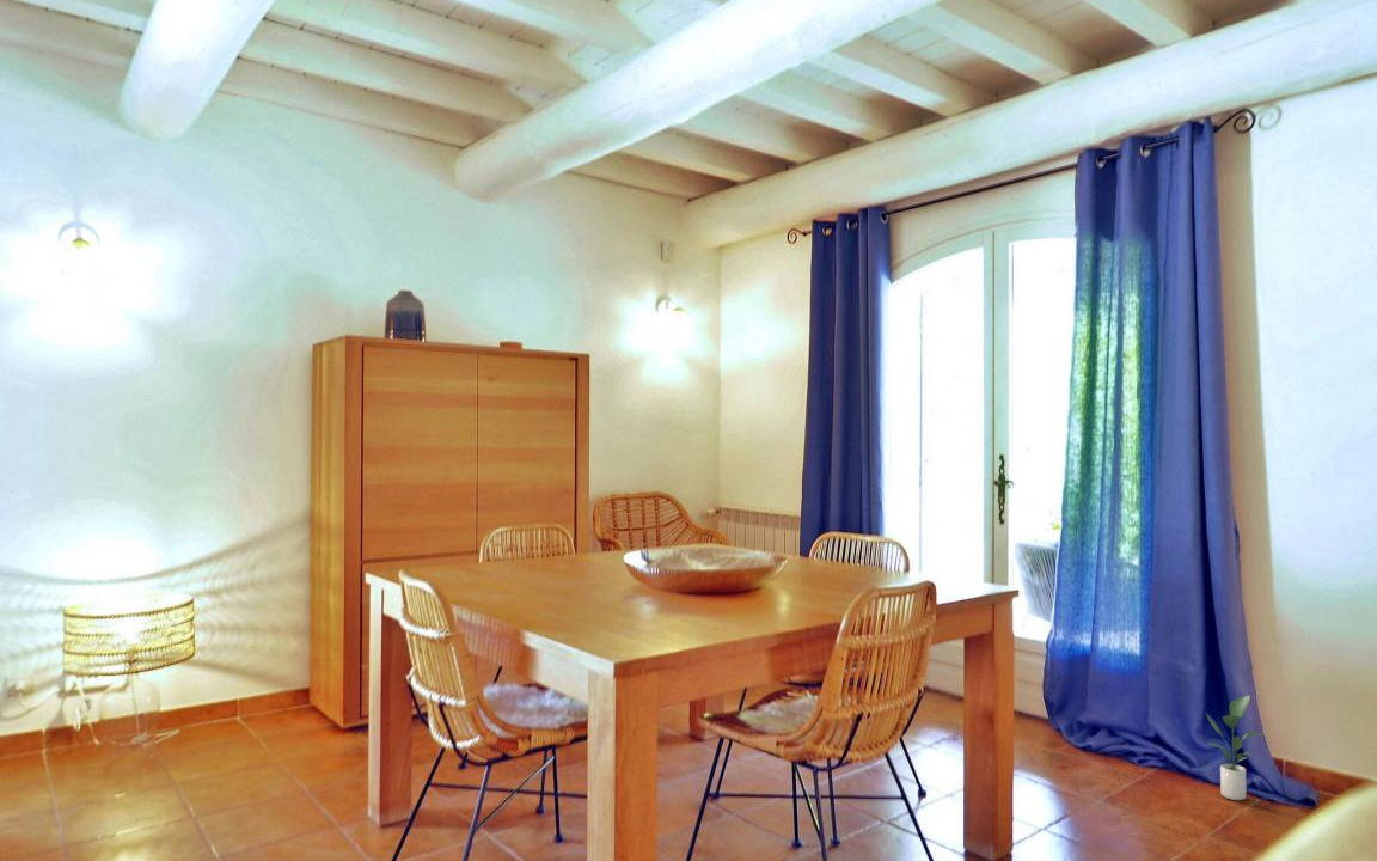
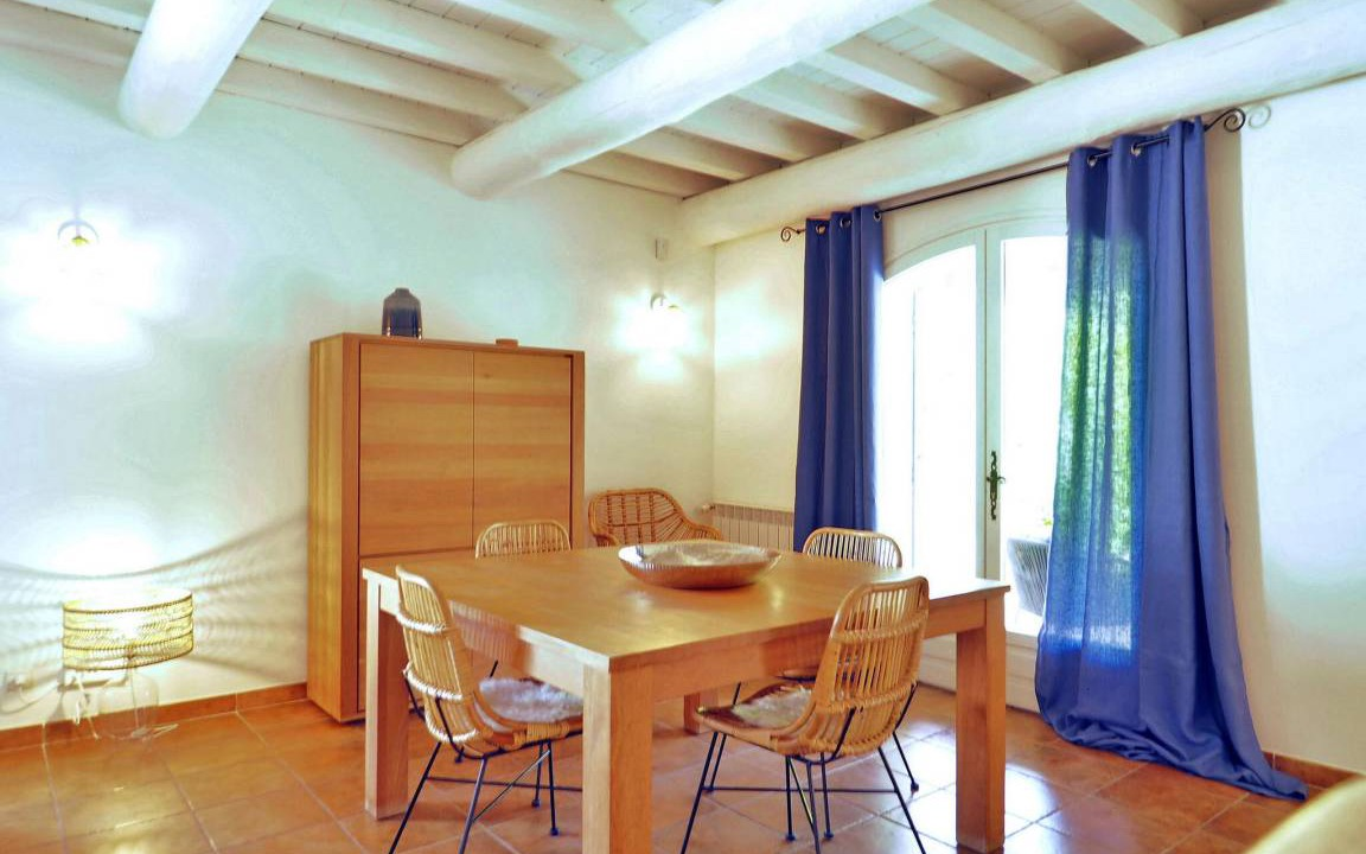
- potted plant (1228, 746)
